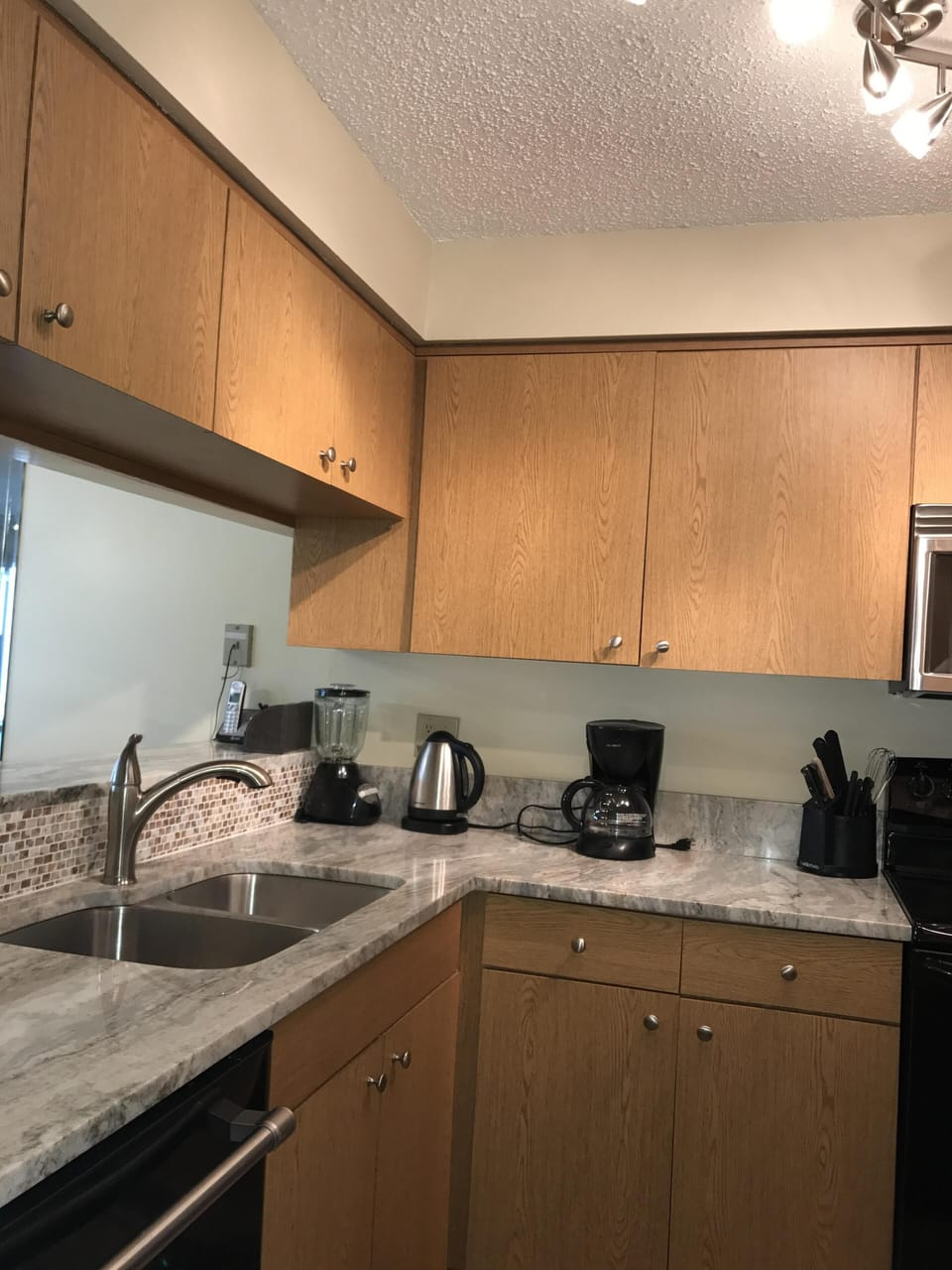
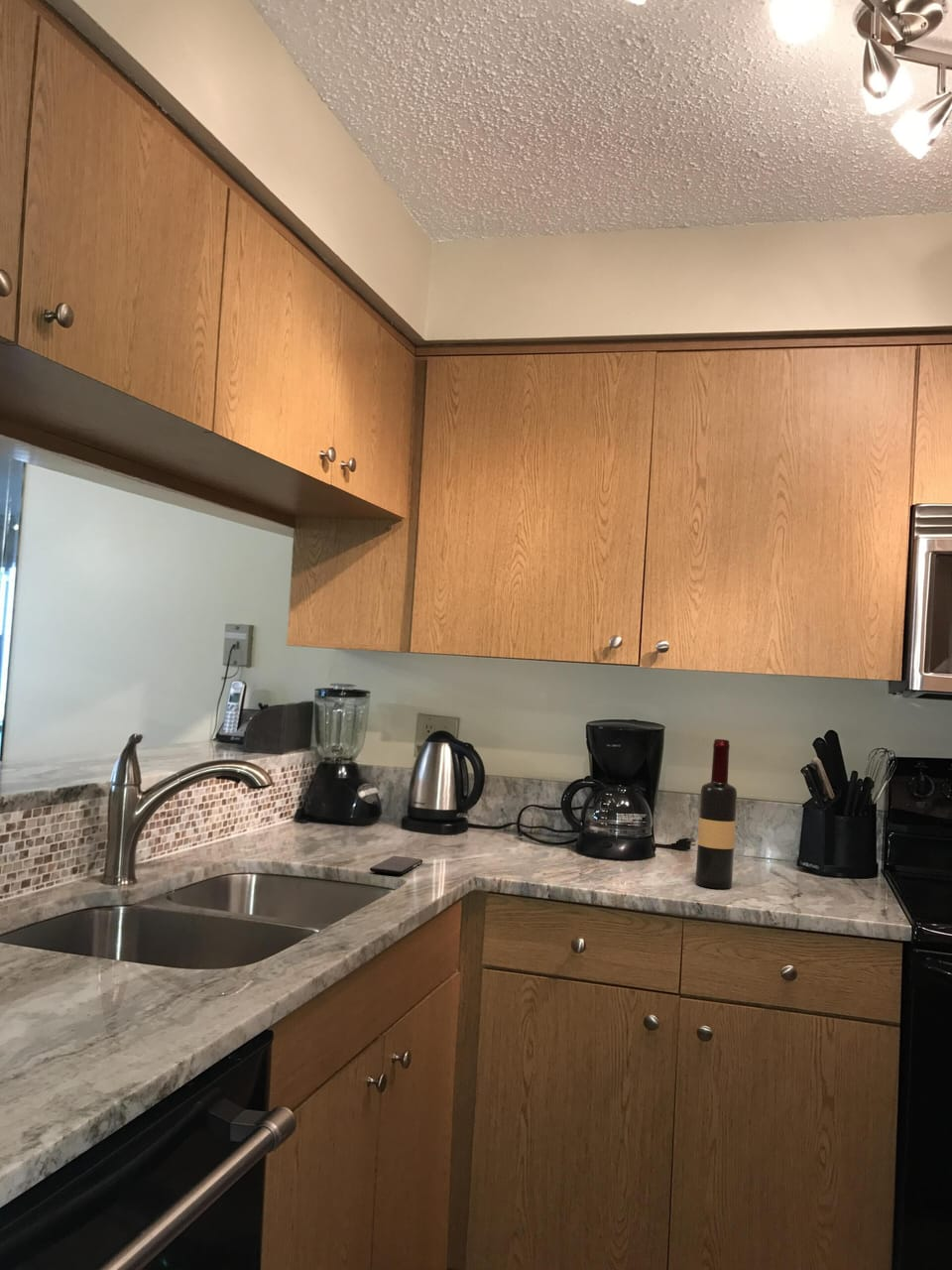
+ wine bottle (717, 812)
+ smartphone (397, 865)
